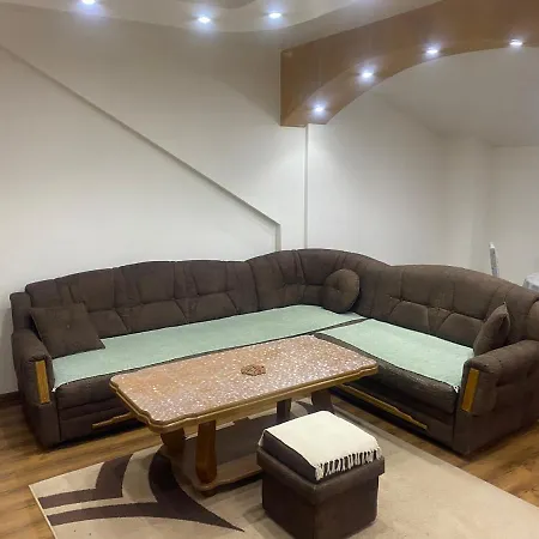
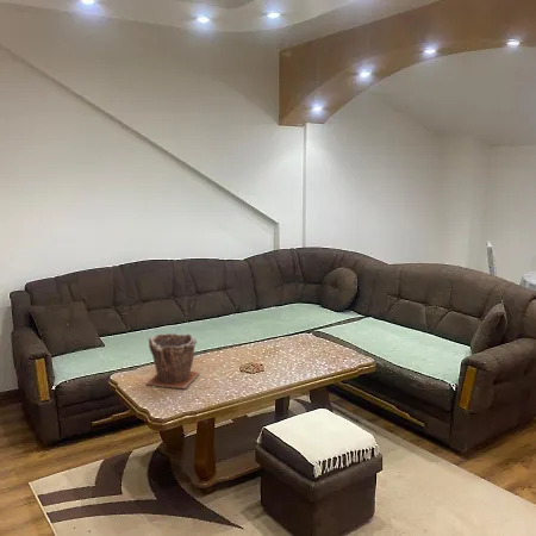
+ plant pot (172, 359)
